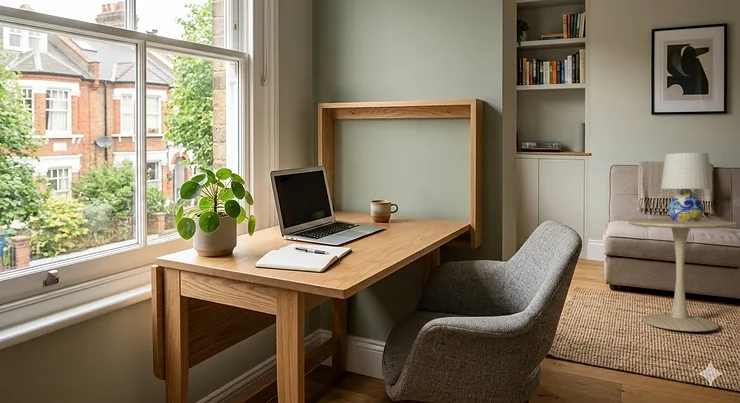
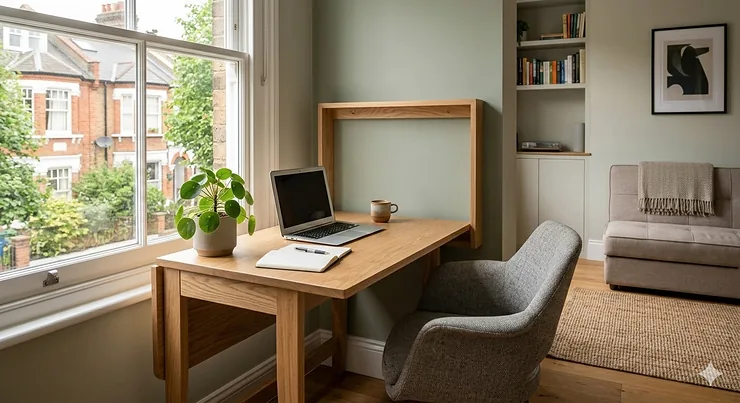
- table lamp (686, 187)
- side table (679, 272)
